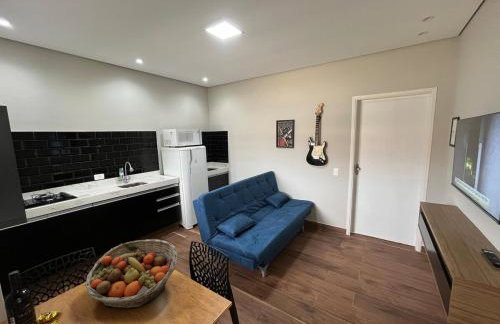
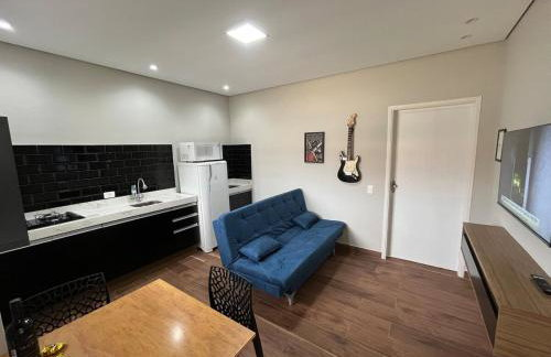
- fruit basket (134, 271)
